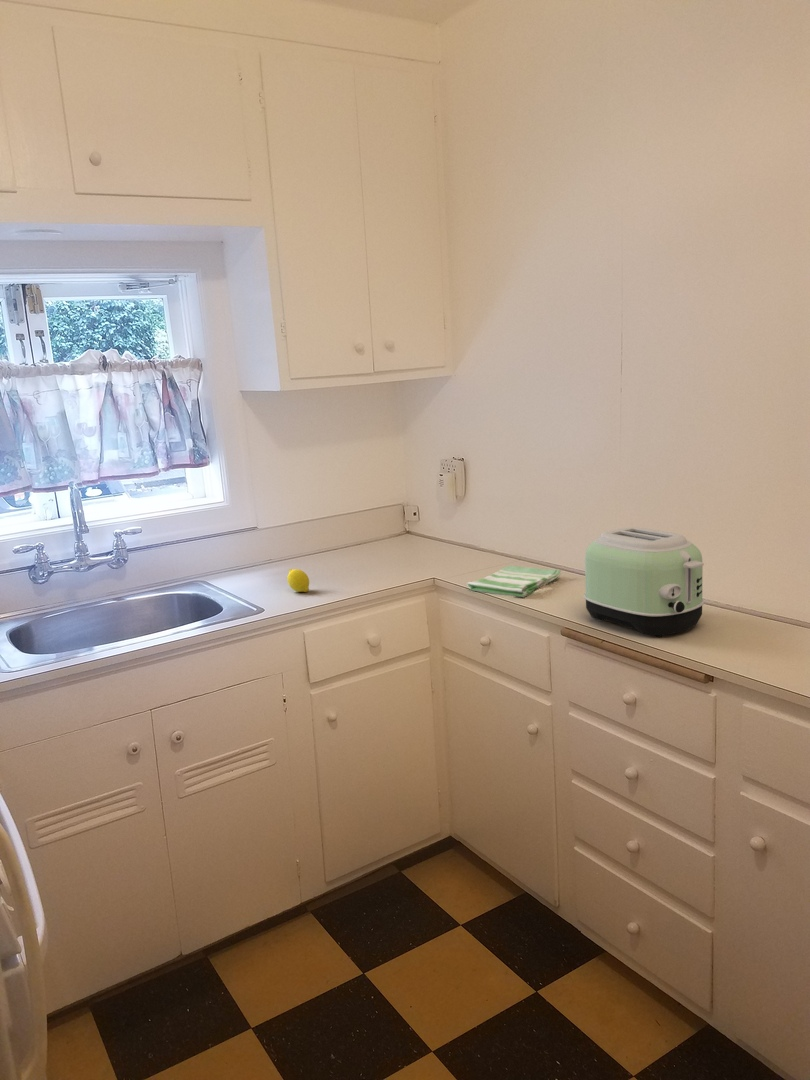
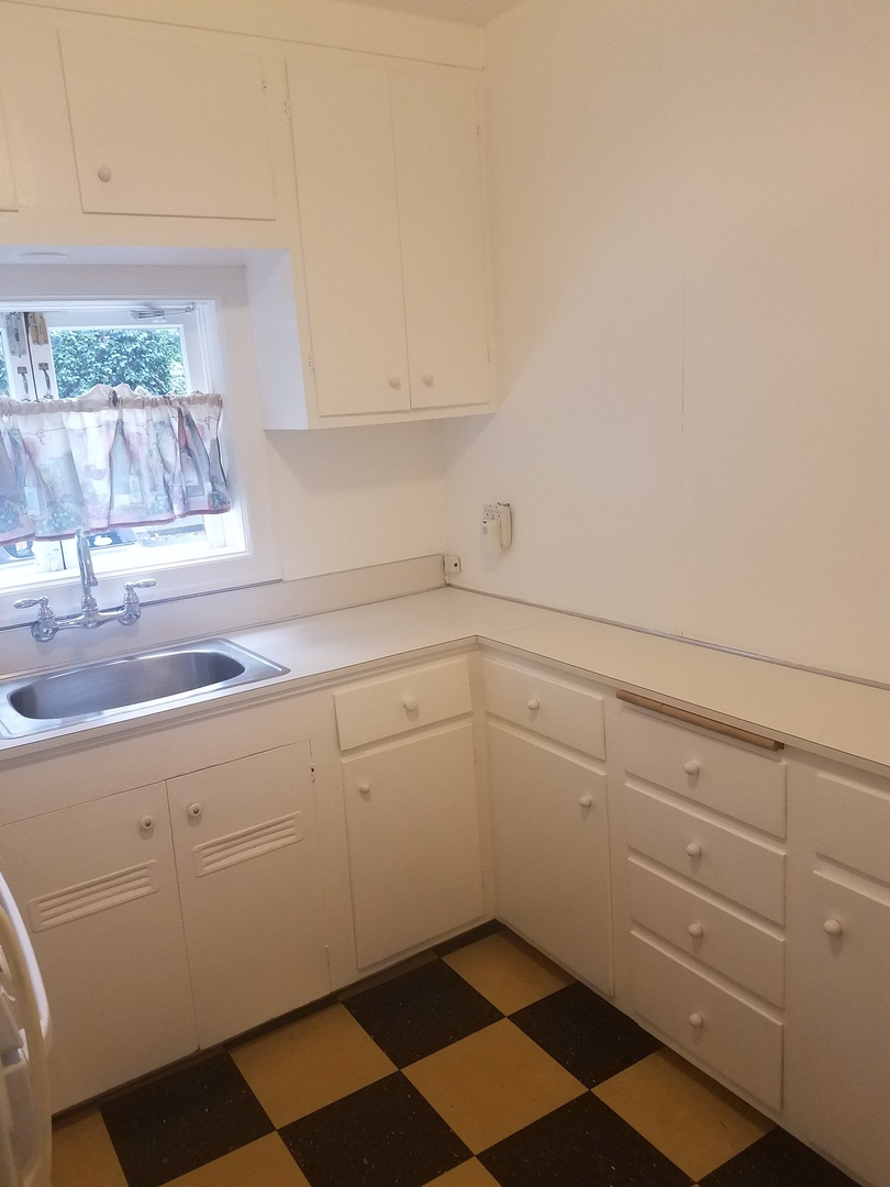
- toaster (646, 579)
- dish towel (514, 579)
- fruit (298, 580)
